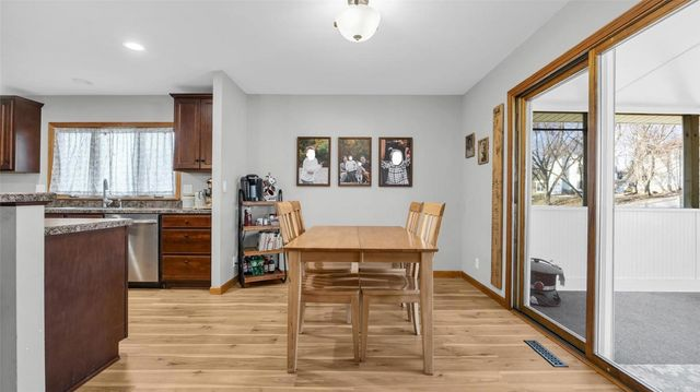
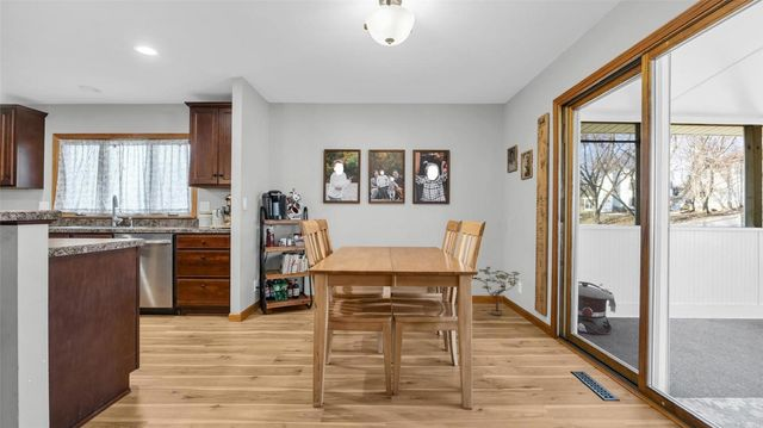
+ decorative plant (492, 292)
